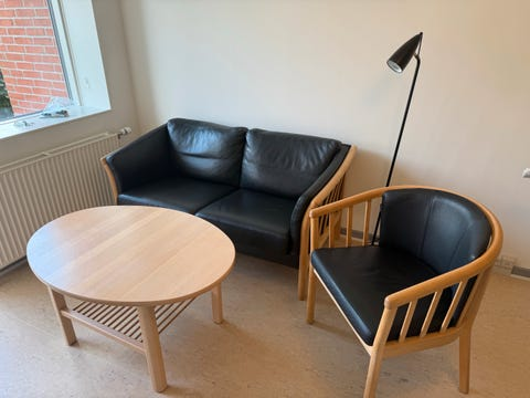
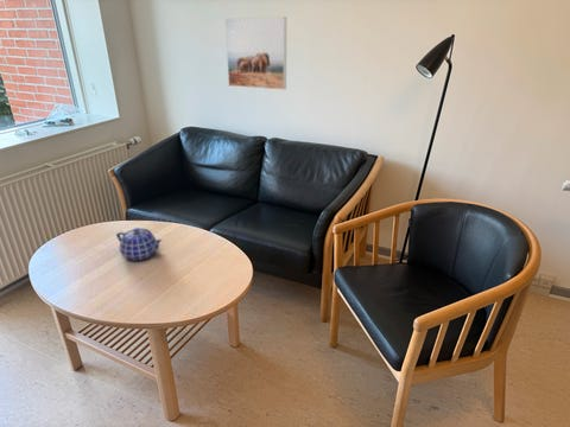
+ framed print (255, 53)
+ teapot (139, 242)
